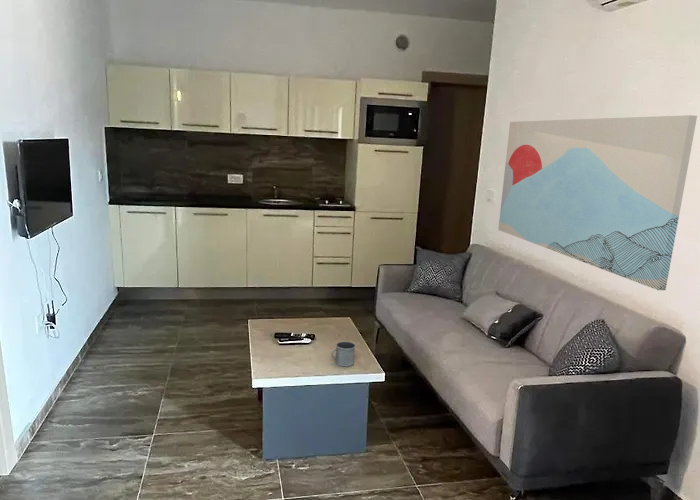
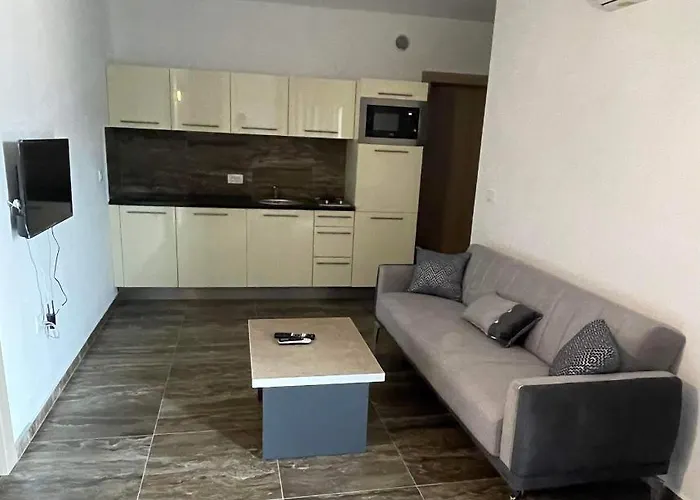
- mug (342, 354)
- wall art (571, 188)
